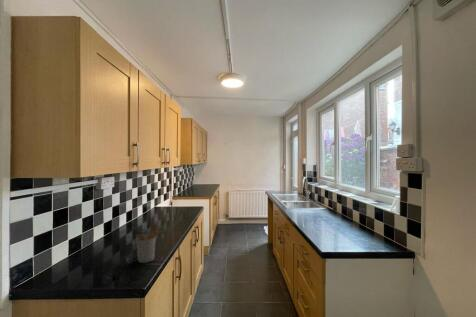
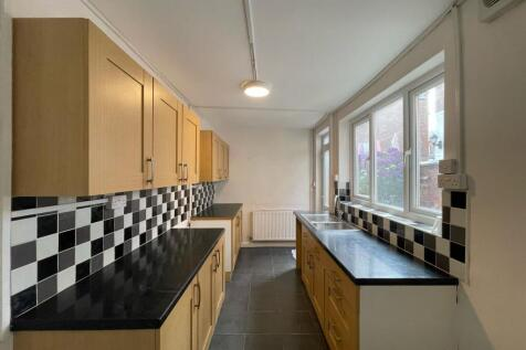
- utensil holder (149, 243)
